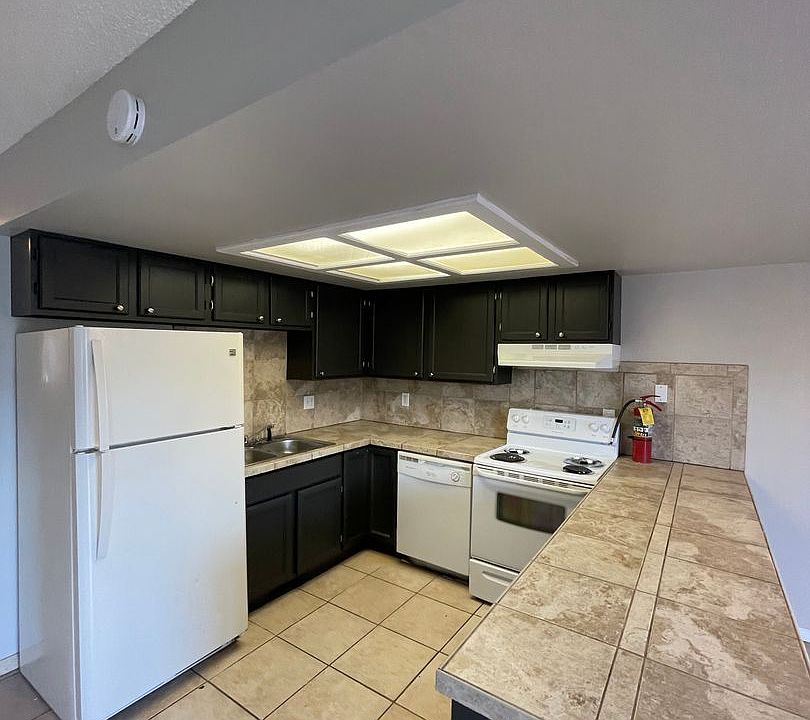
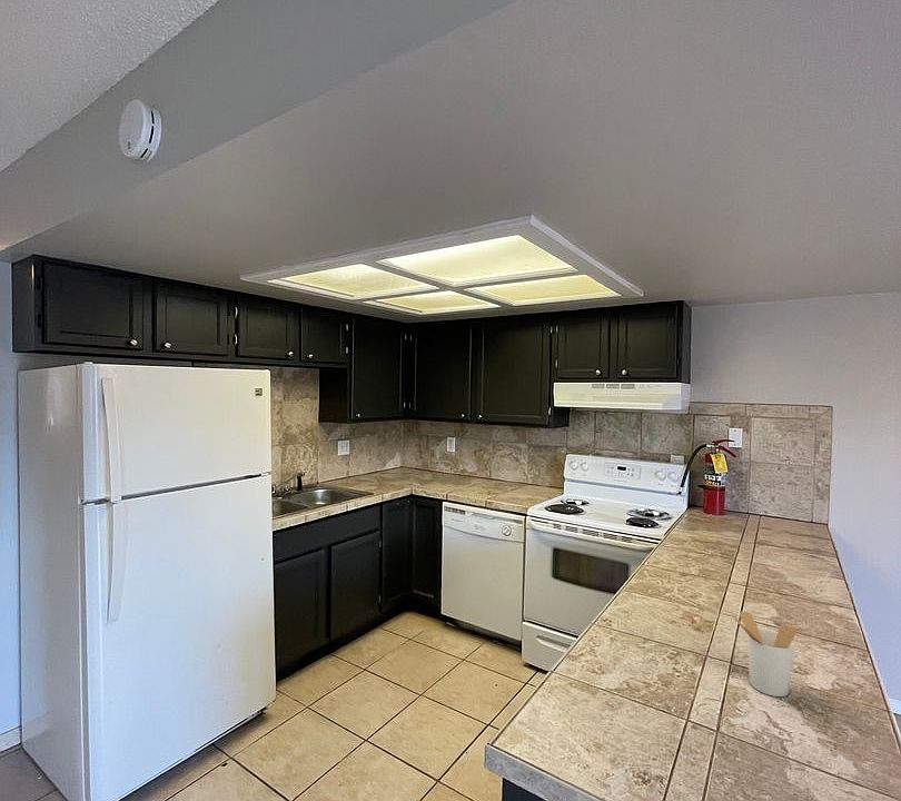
+ utensil holder (760, 651)
